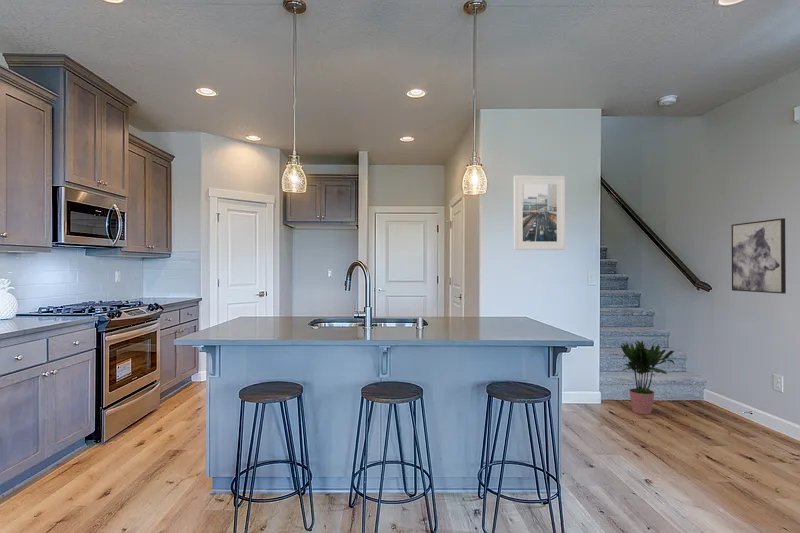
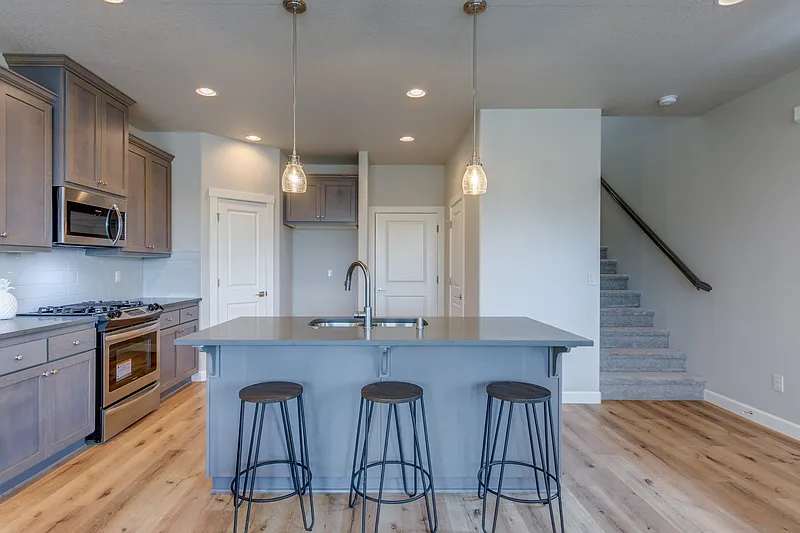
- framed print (539, 212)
- potted plant (641, 374)
- wall art (756, 256)
